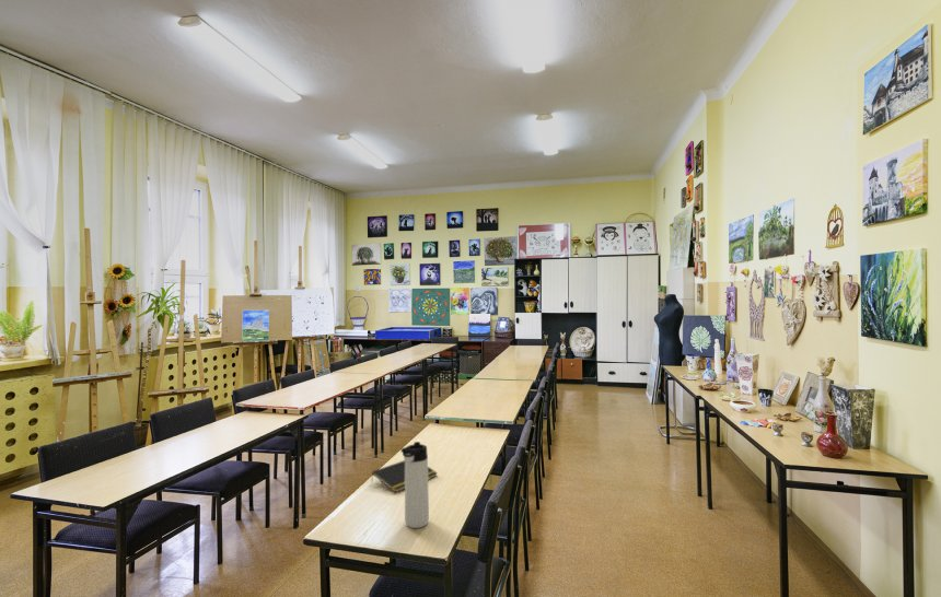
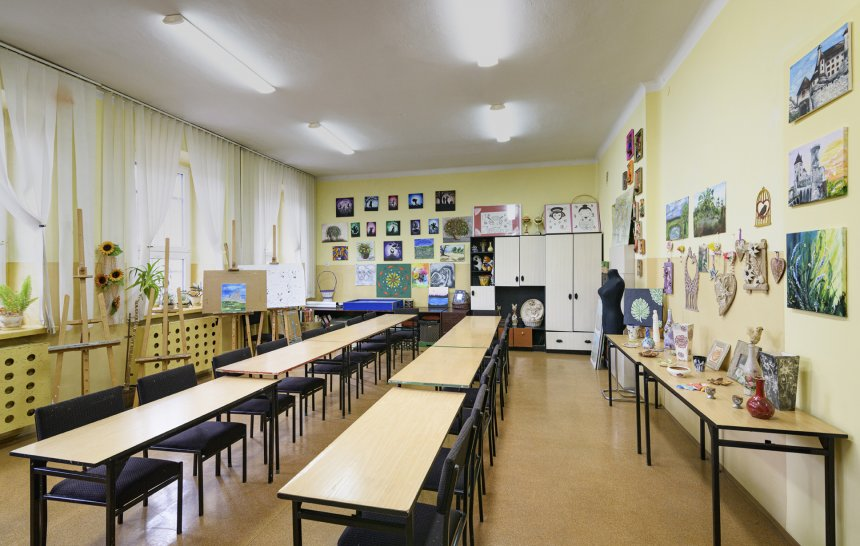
- notepad (404, 473)
- thermos bottle (414, 484)
